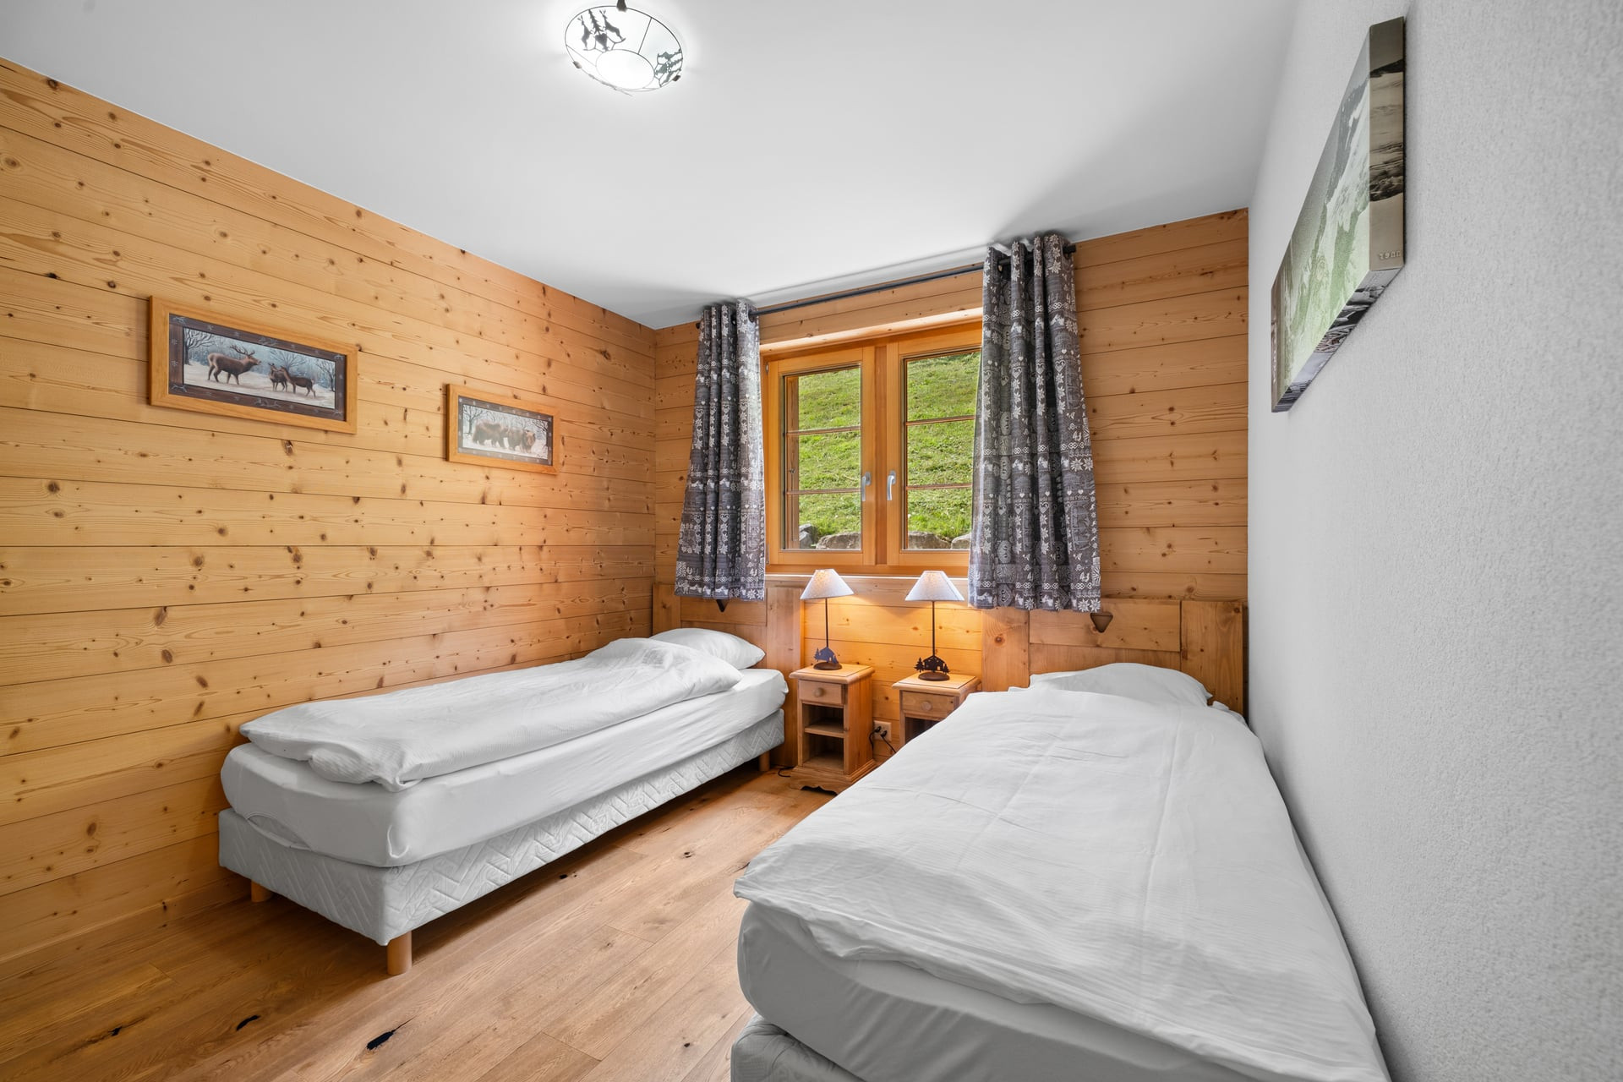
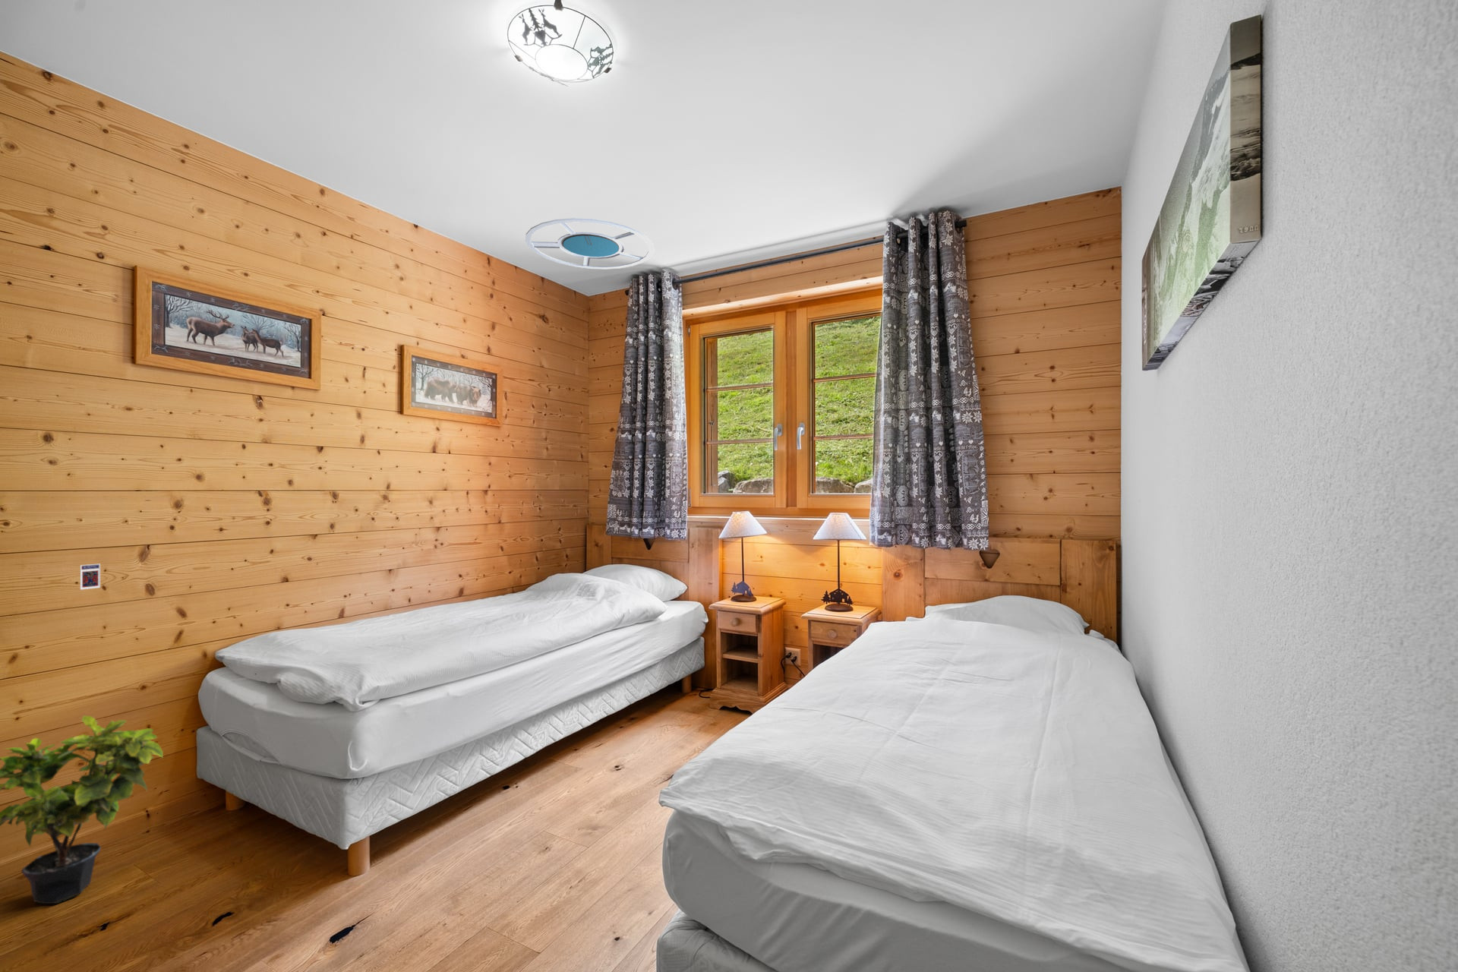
+ trading card (90, 576)
+ potted plant (77, 804)
+ ceiling lamp (591, 240)
